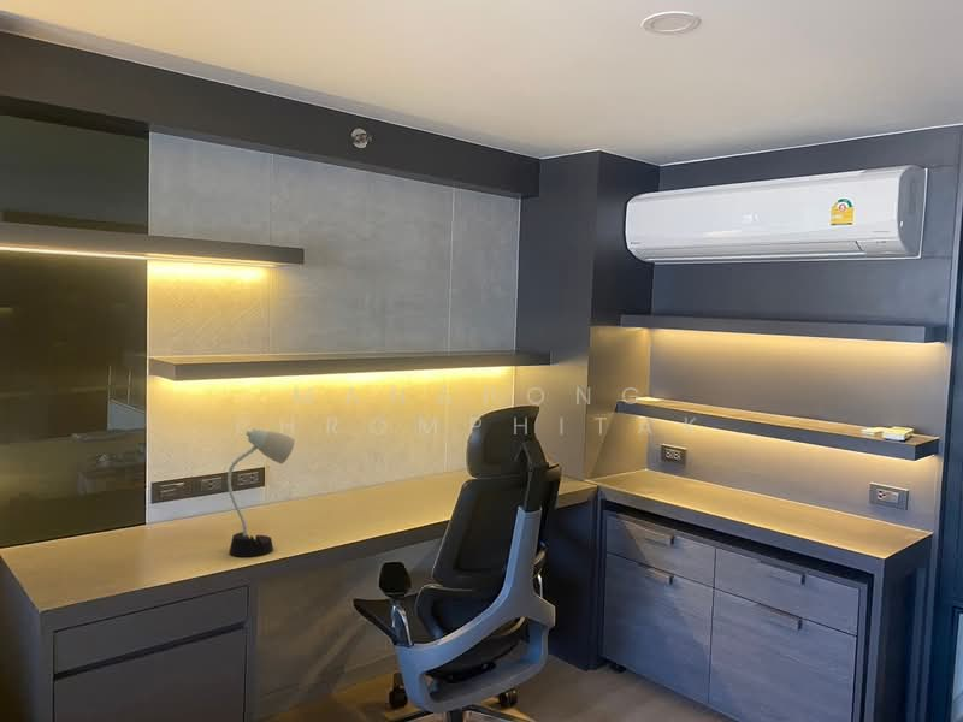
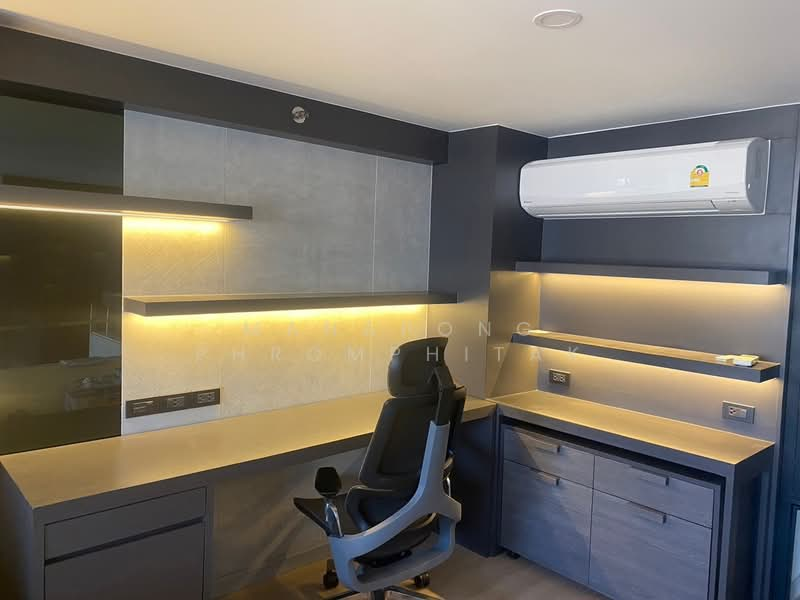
- desk lamp (234, 497)
